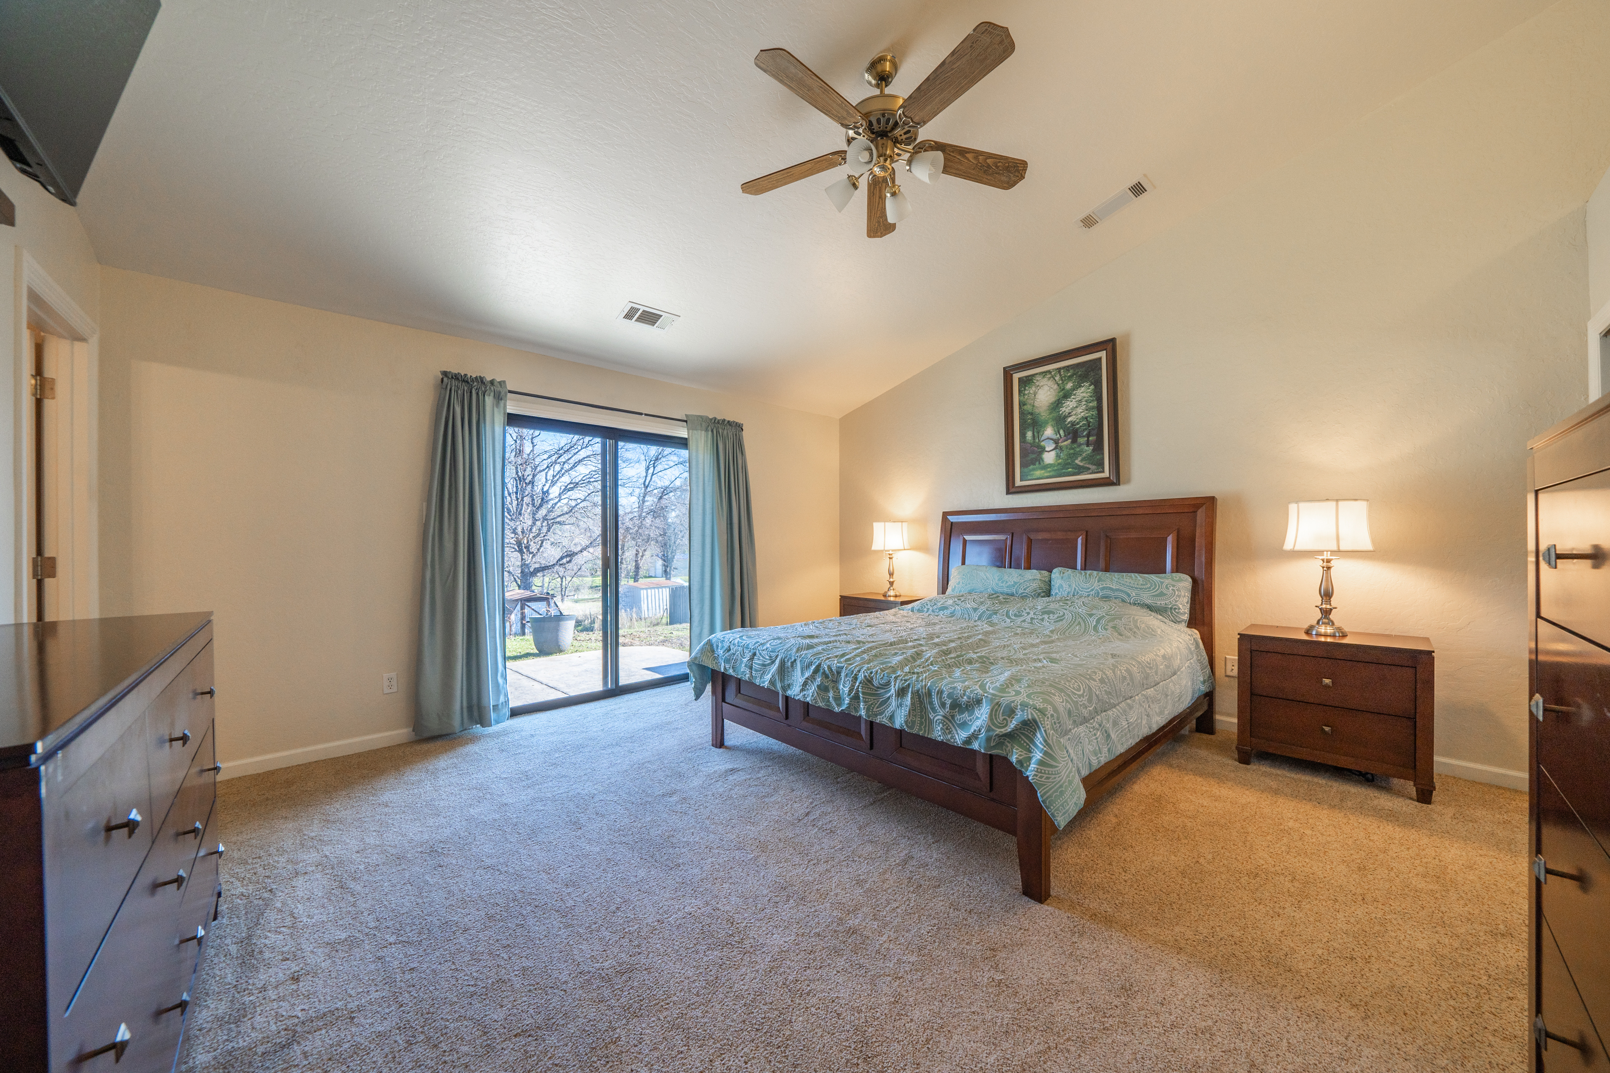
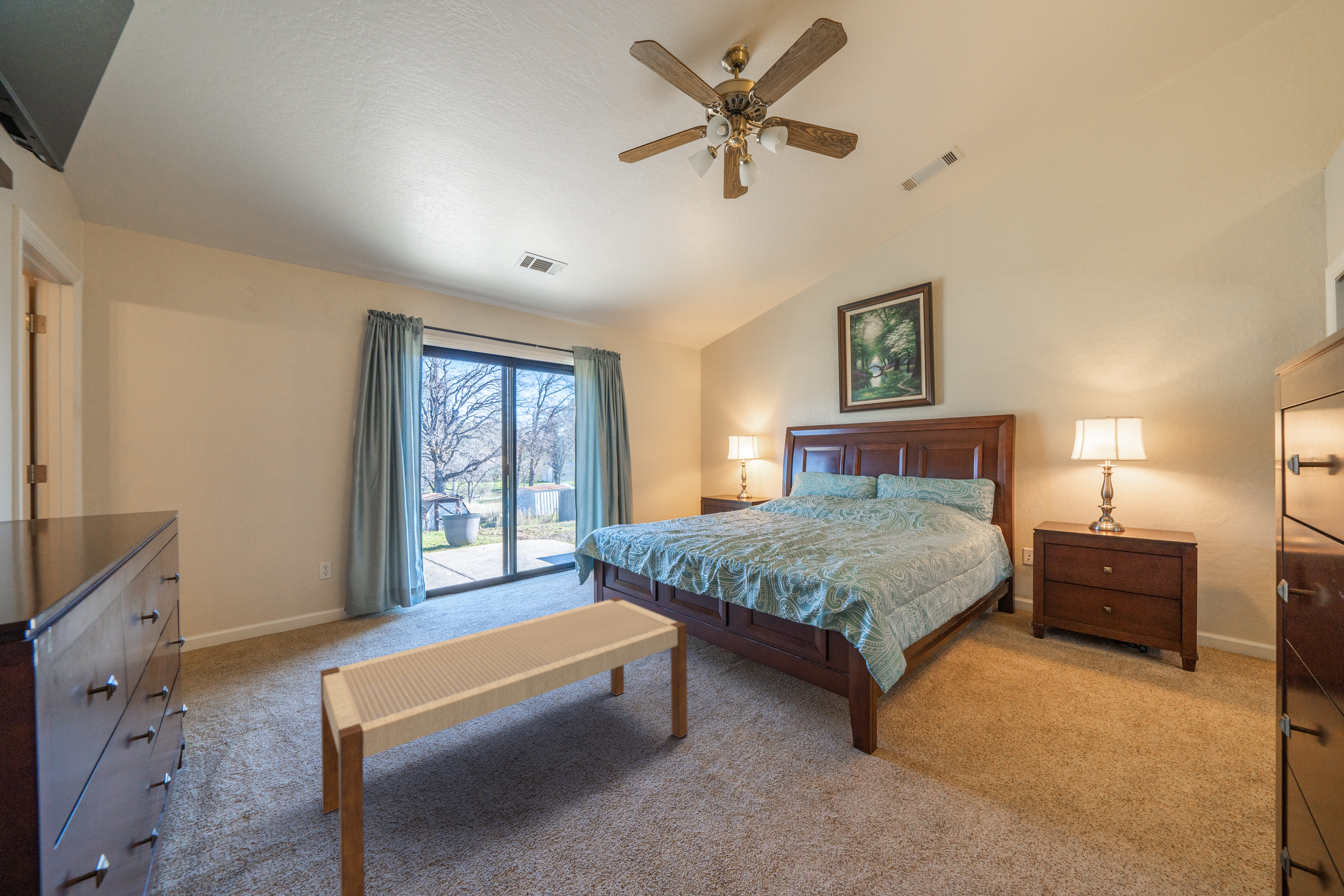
+ bench (522, 701)
